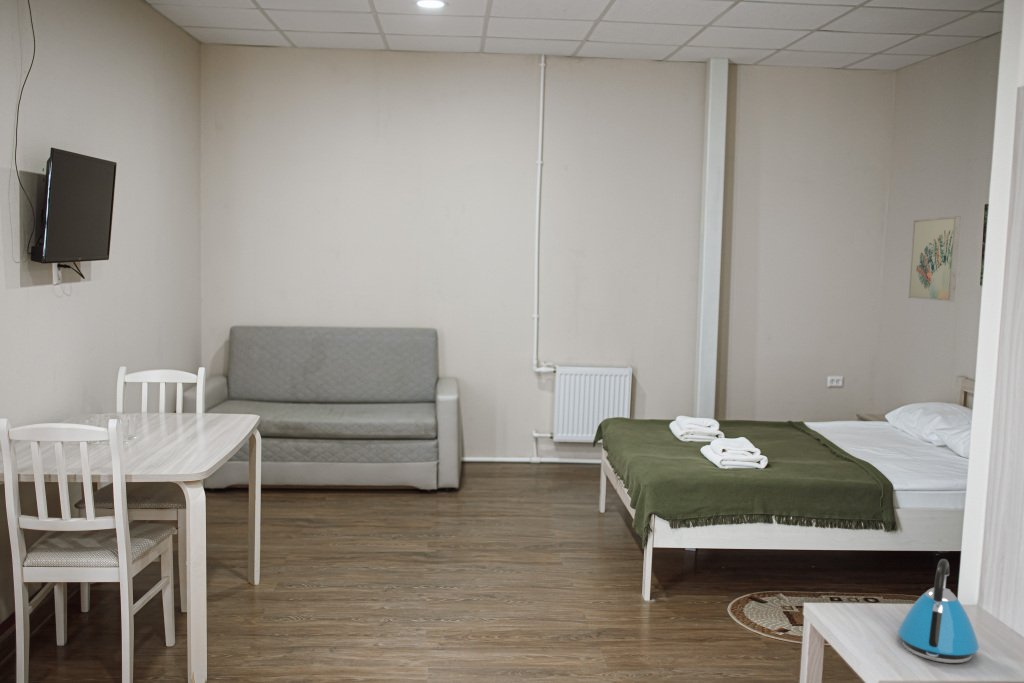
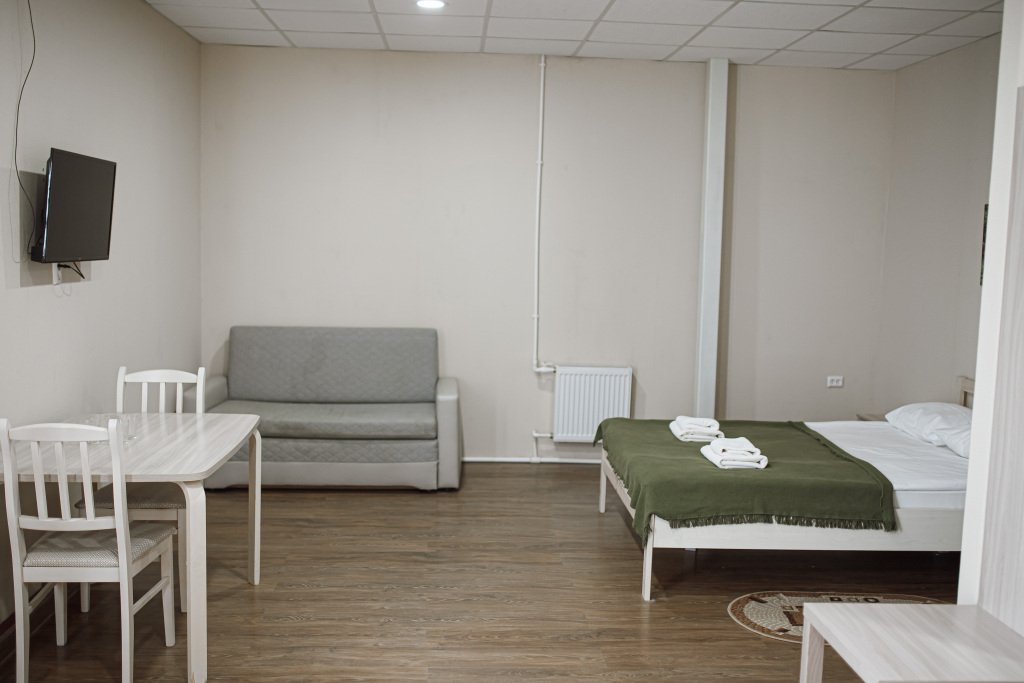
- kettle (939, 605)
- wall art (933, 259)
